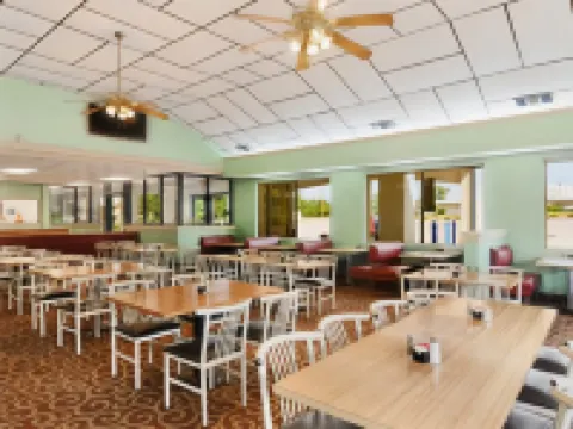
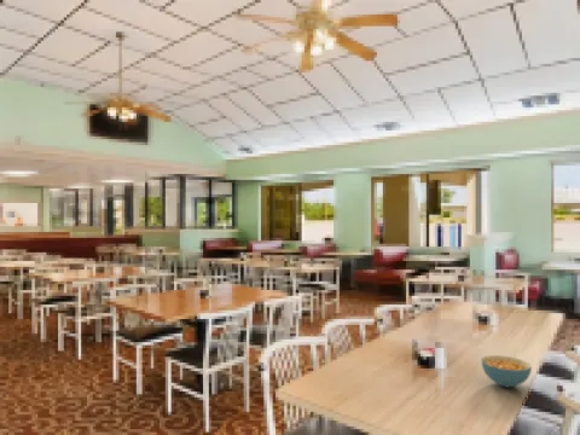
+ cereal bowl (505, 373)
